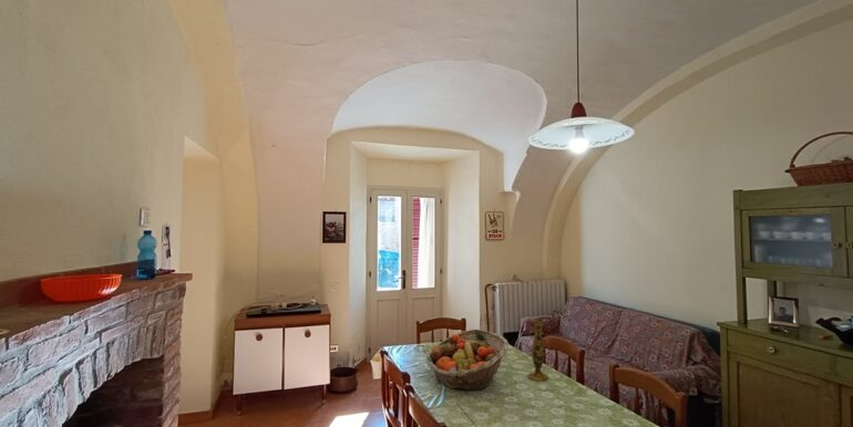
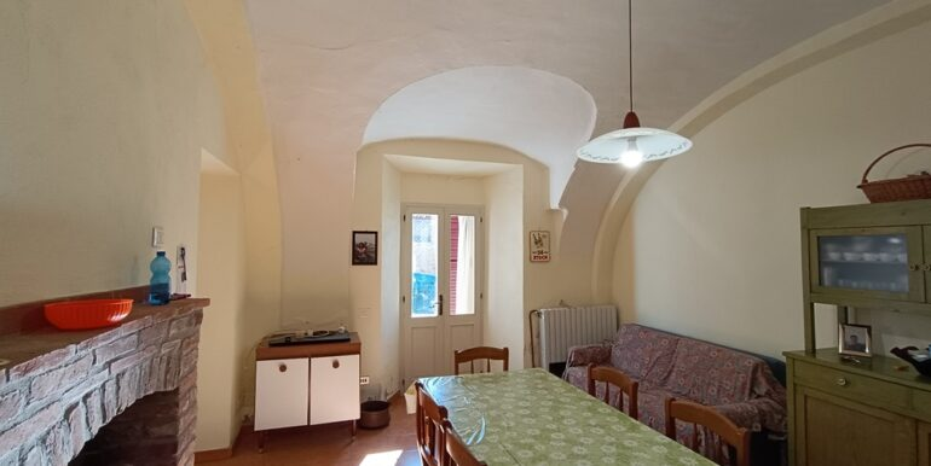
- vase (537, 347)
- fruit basket (466, 357)
